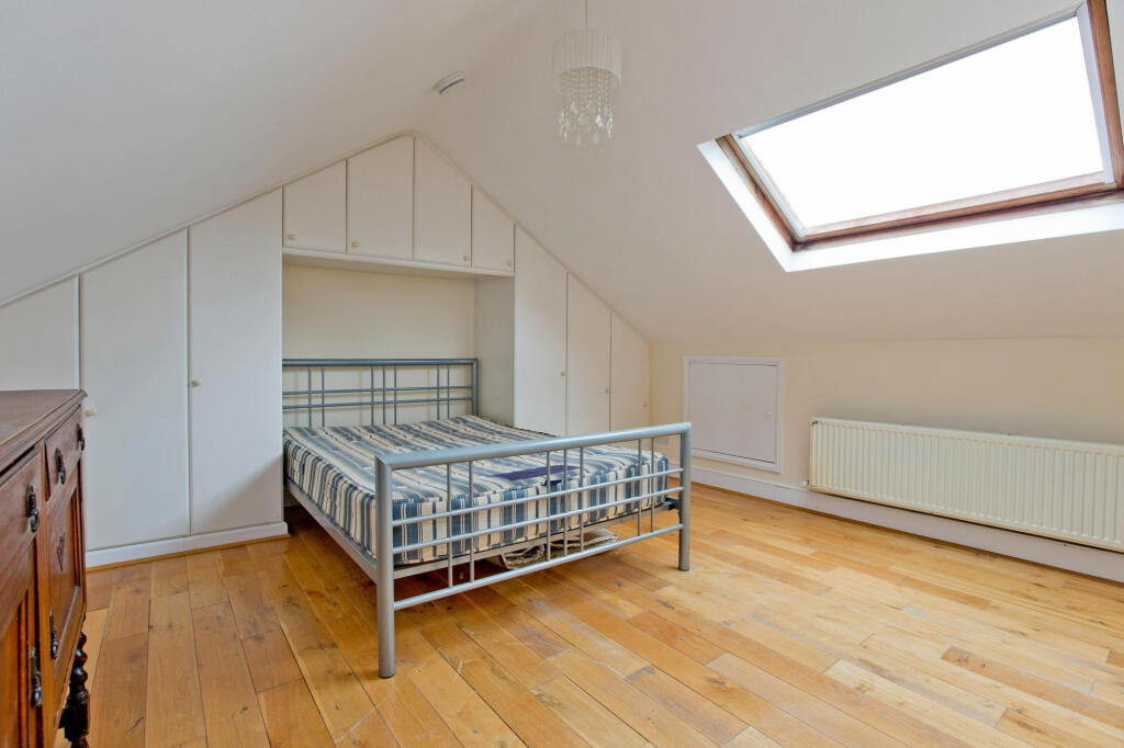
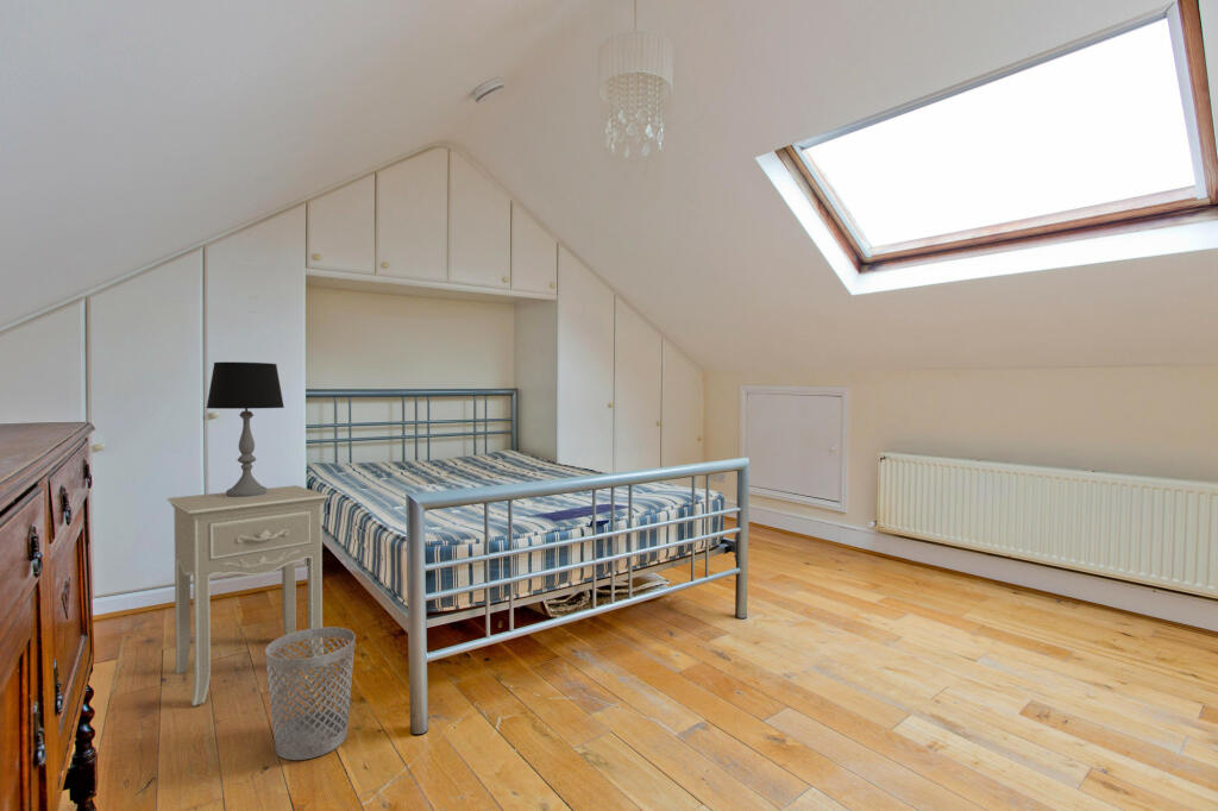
+ table lamp (246, 428)
+ nightstand (250, 574)
+ wastebasket (312, 692)
